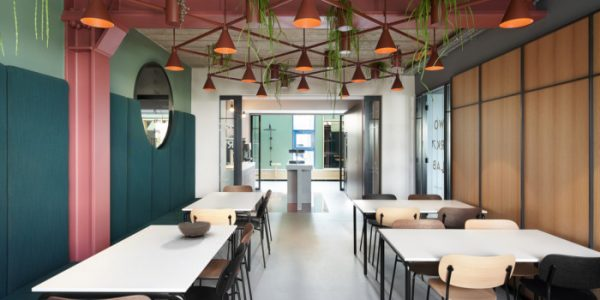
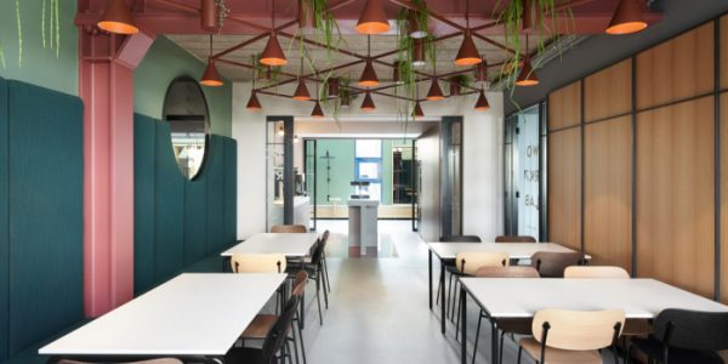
- bowl (194, 229)
